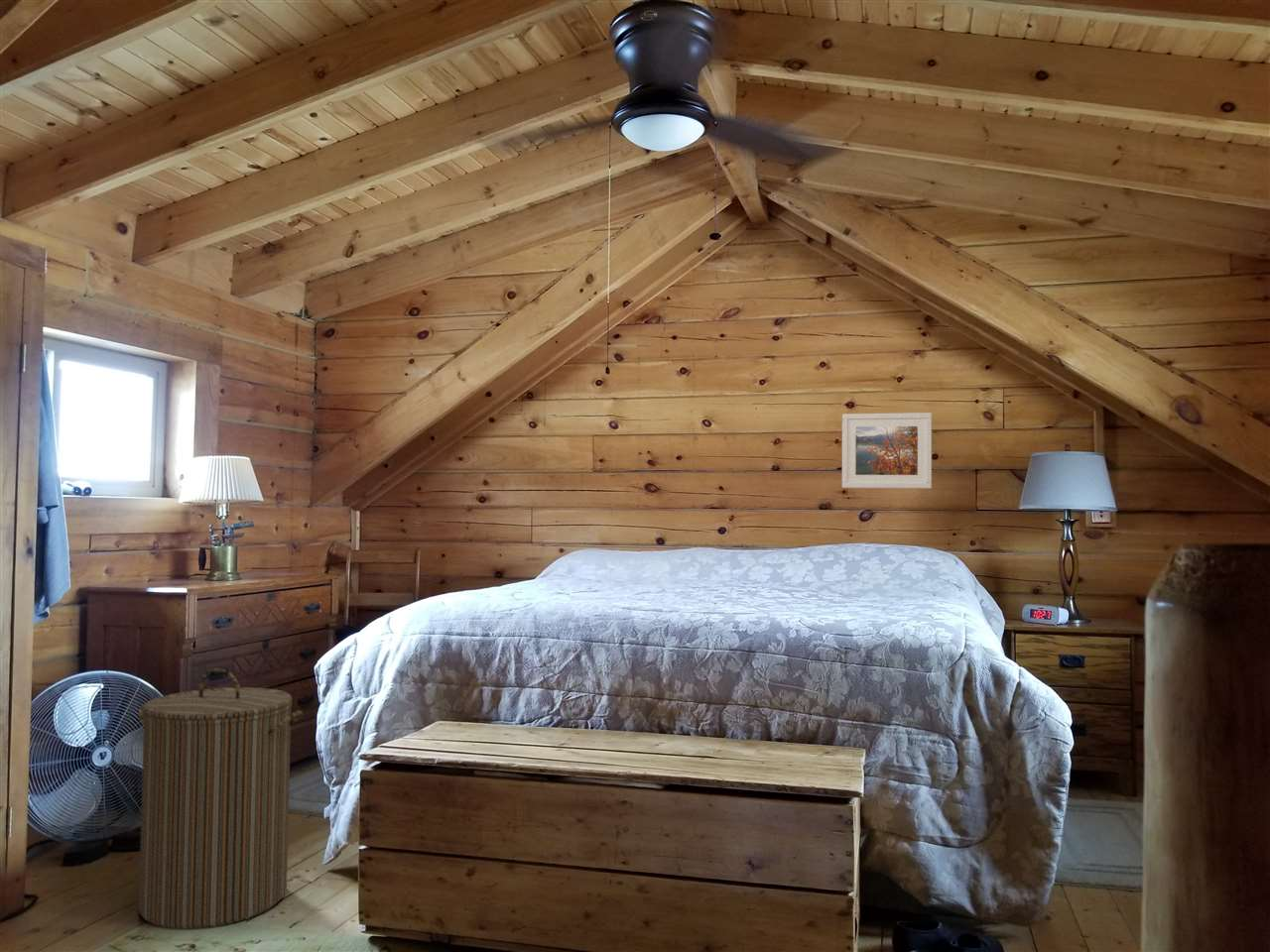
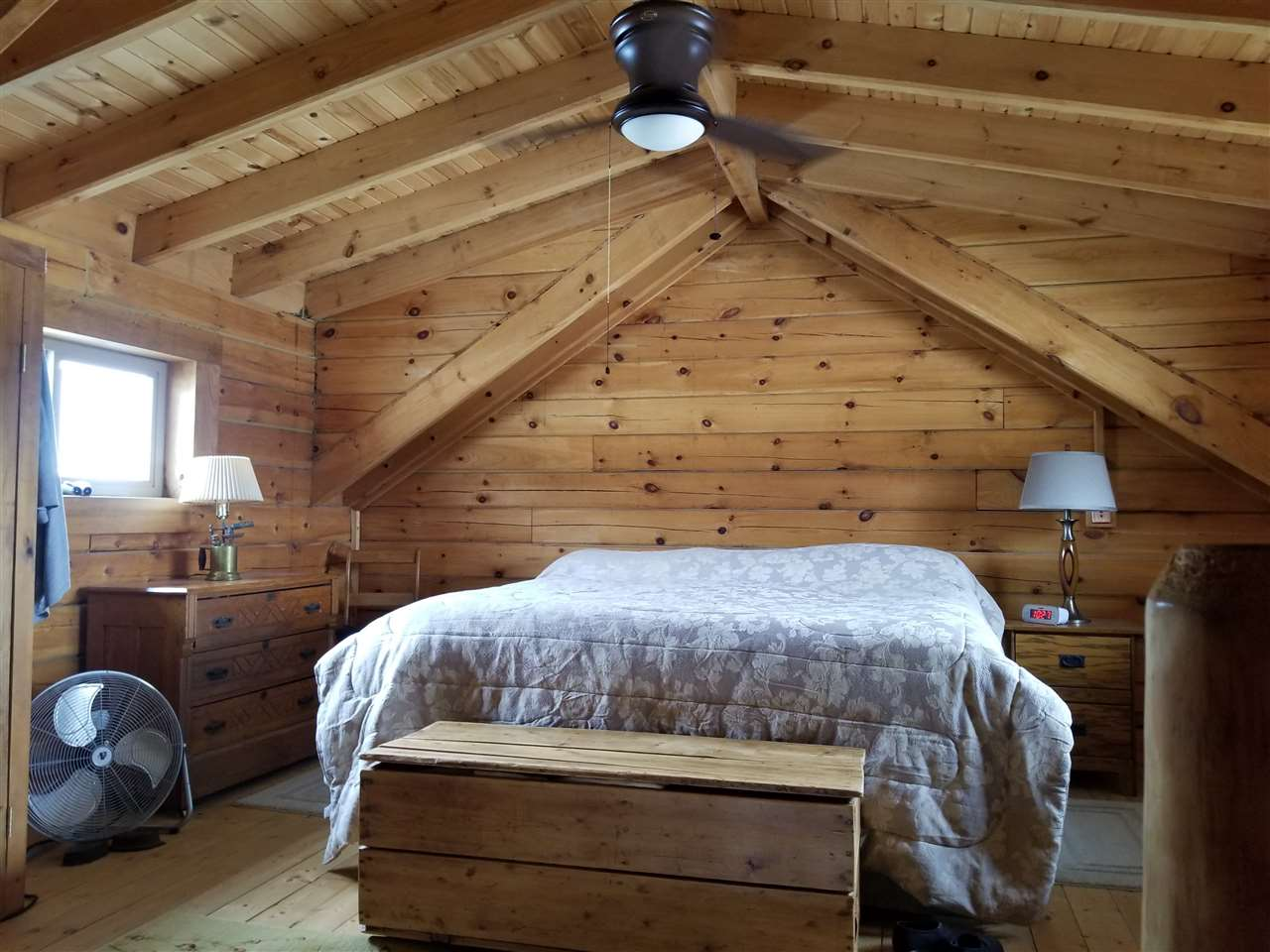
- laundry hamper (217, 783)
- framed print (886, 450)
